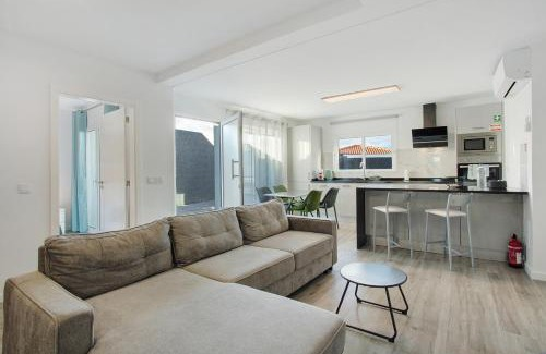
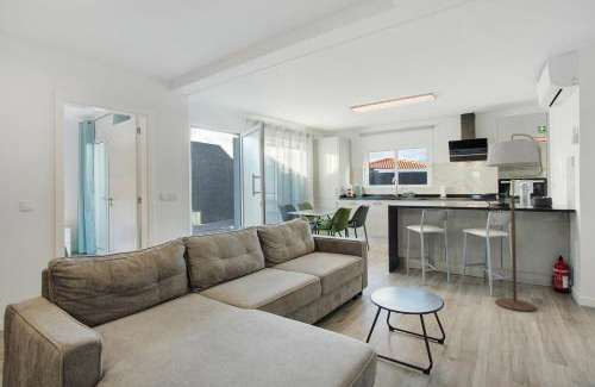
+ floor lamp (514, 219)
